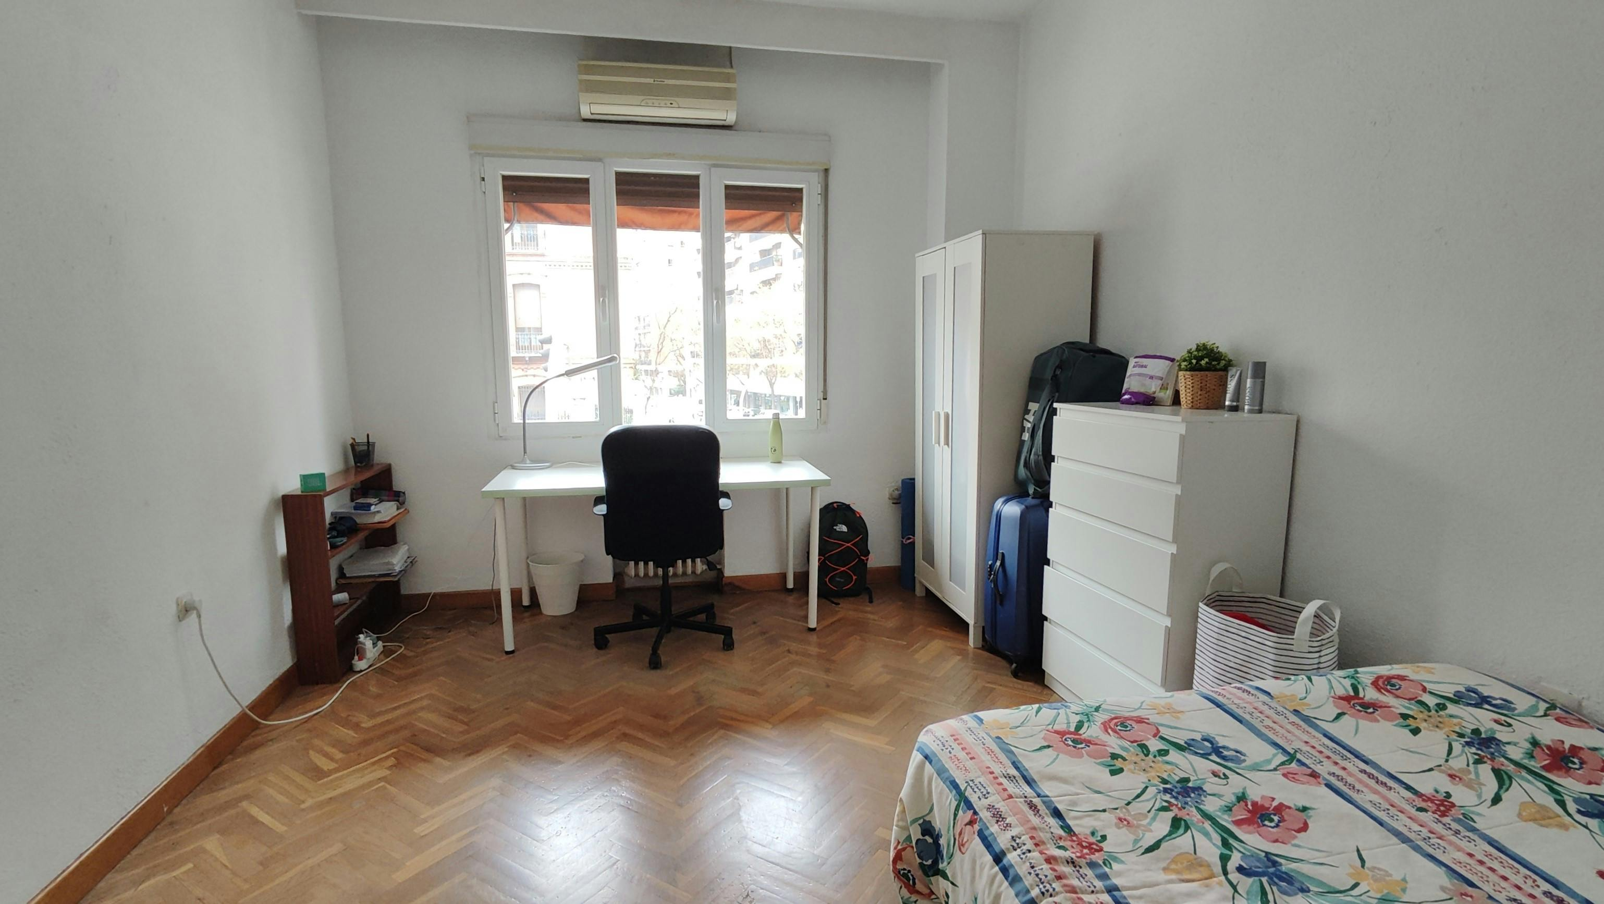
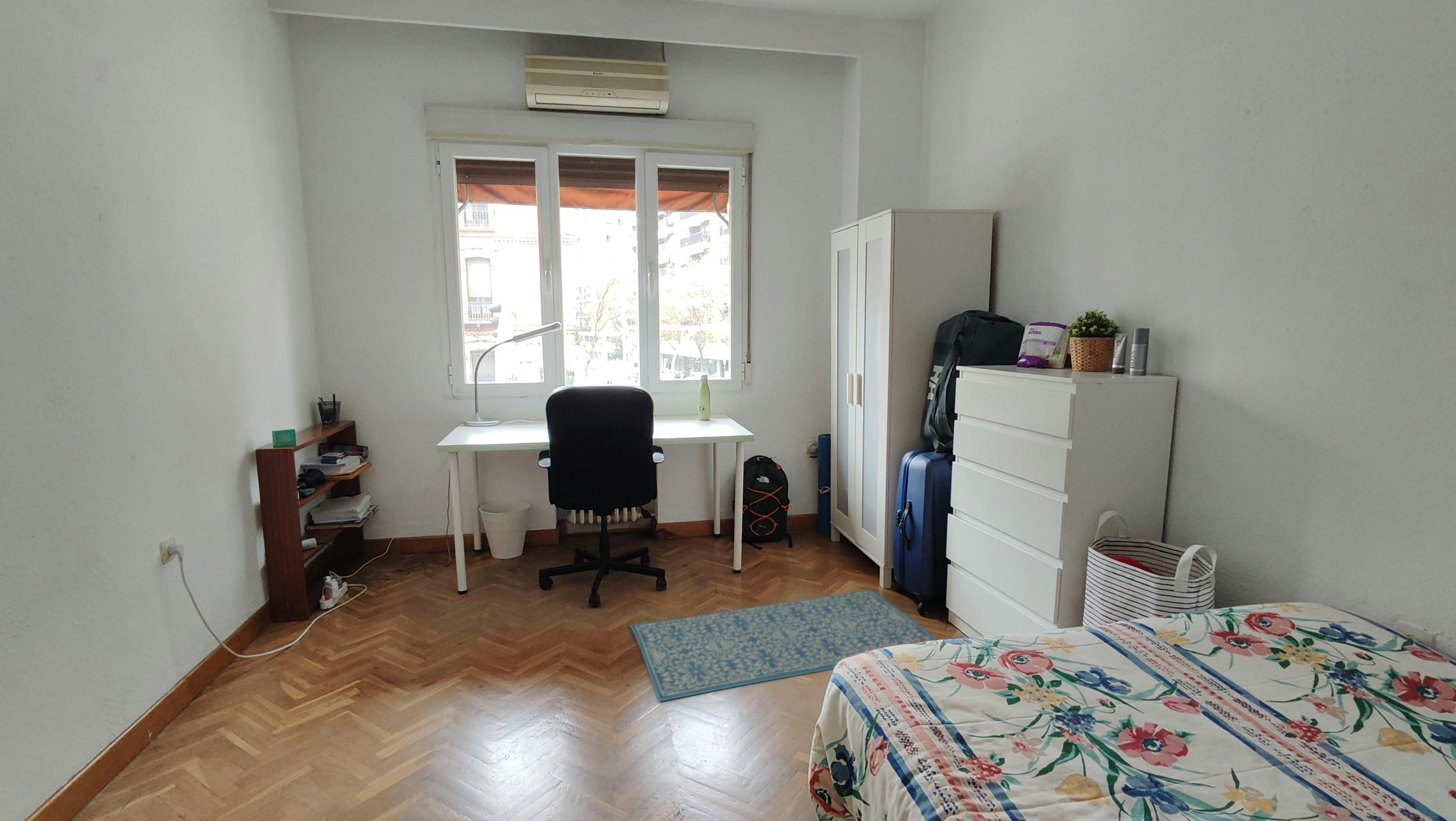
+ rug (784, 635)
